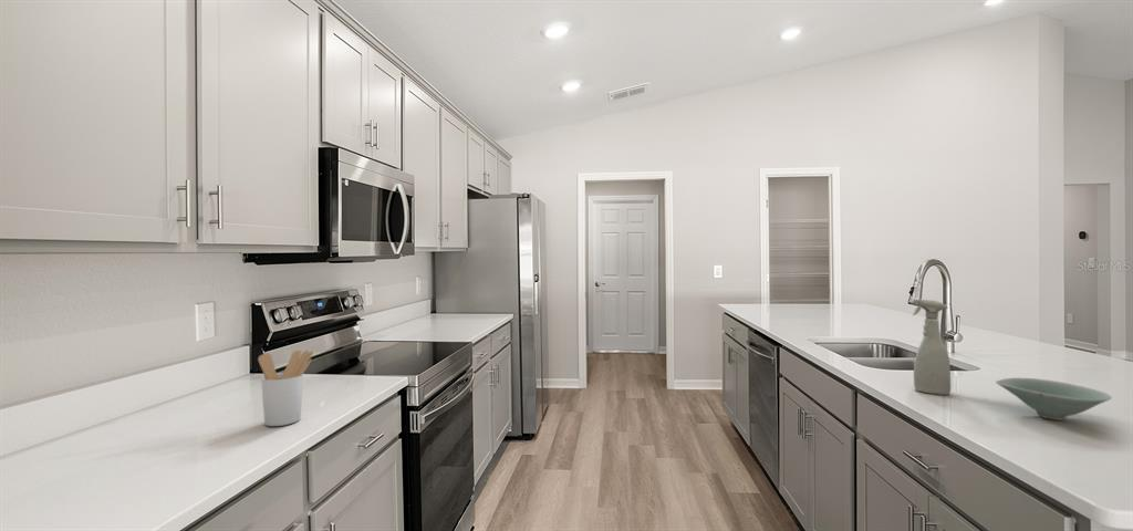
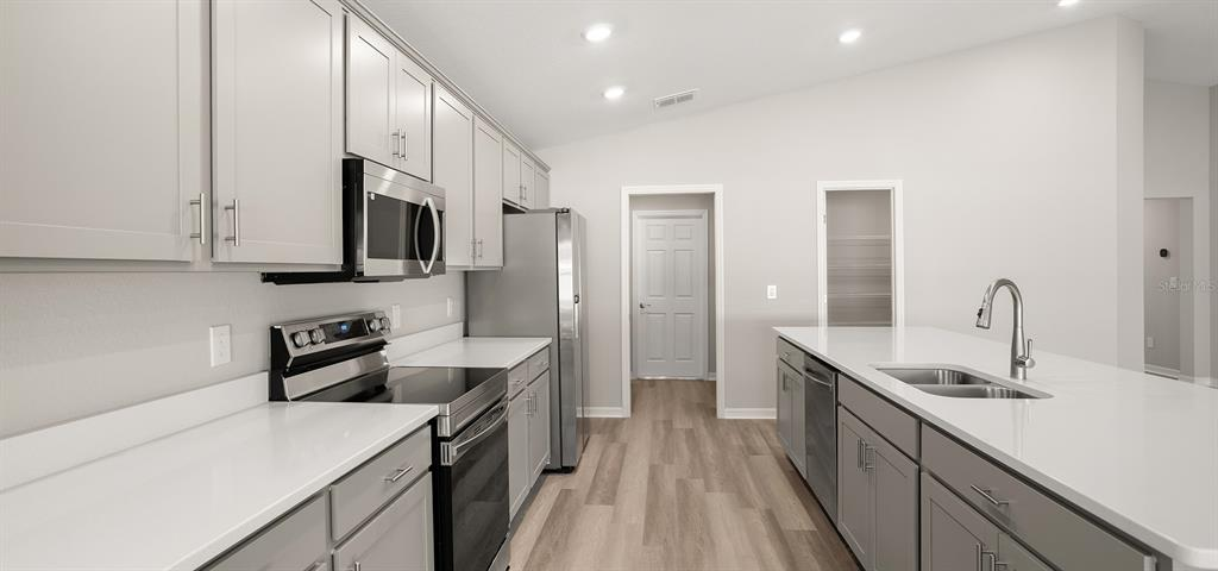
- utensil holder (289, 384)
- spray bottle (932, 345)
- bowl (1050, 402)
